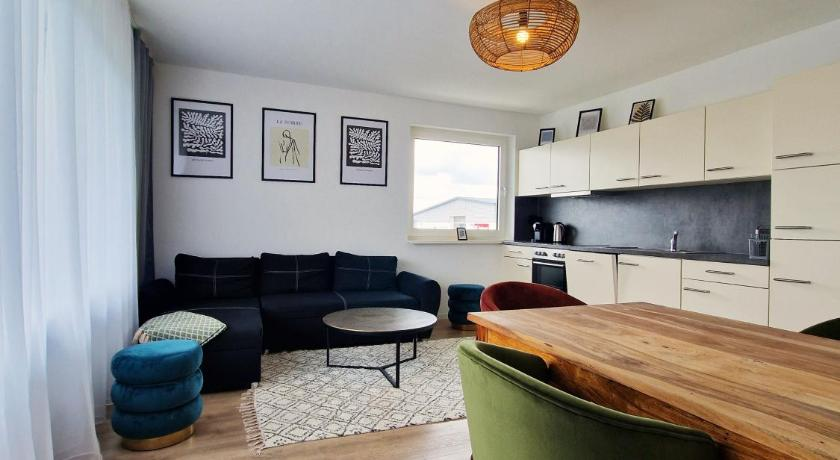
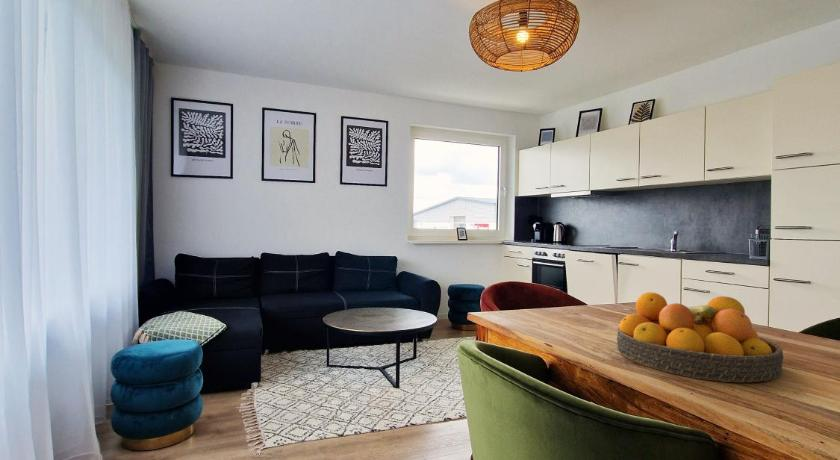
+ fruit bowl (693, 327)
